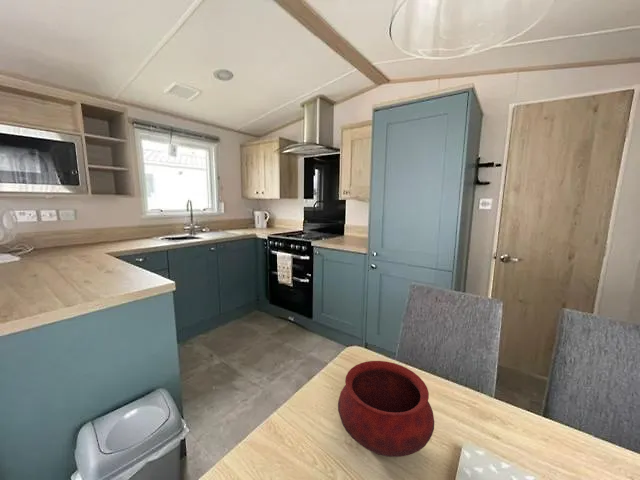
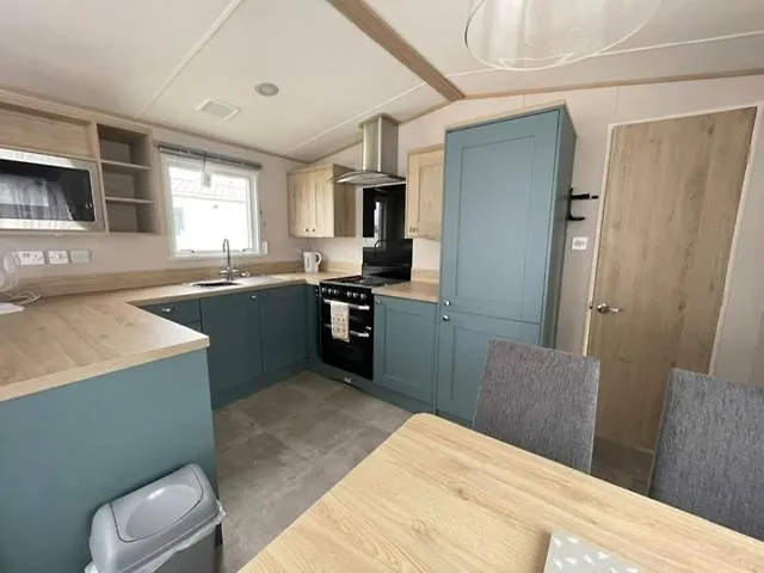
- bowl (384, 412)
